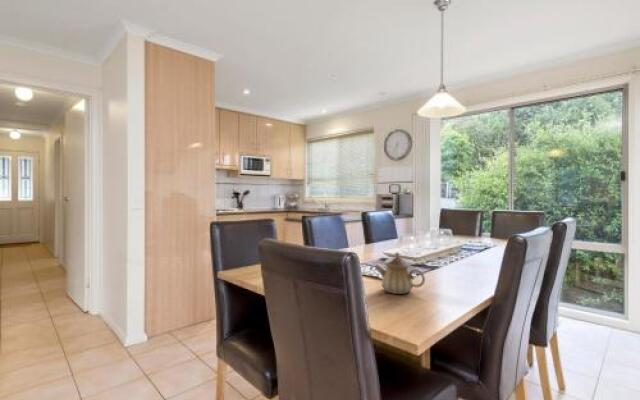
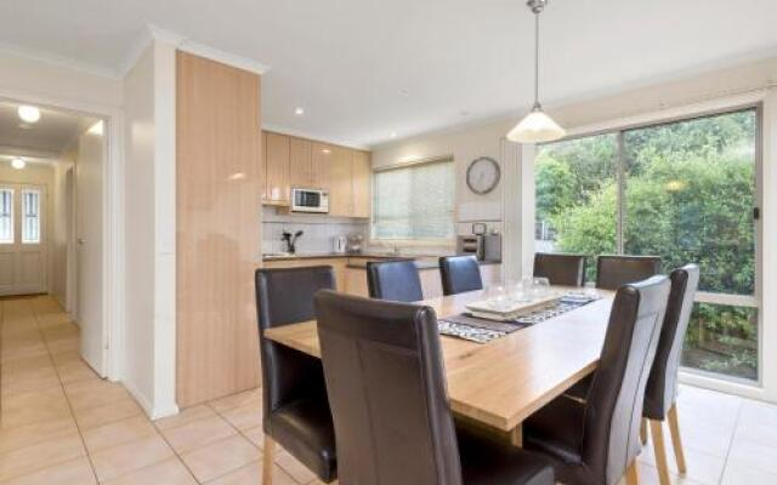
- teapot (399, 271)
